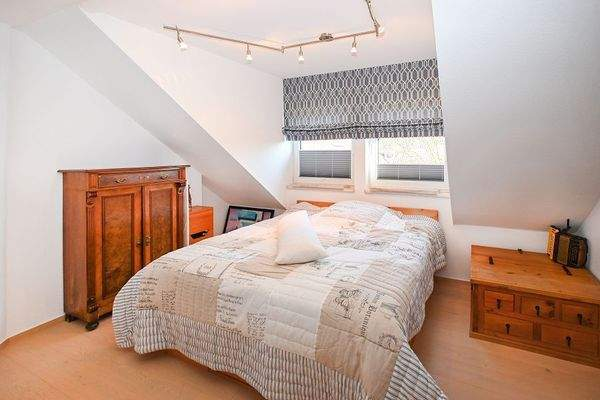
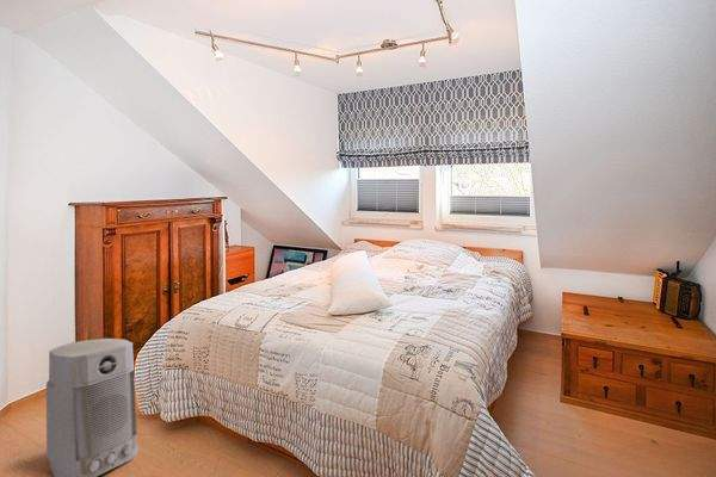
+ air purifier (91, 402)
